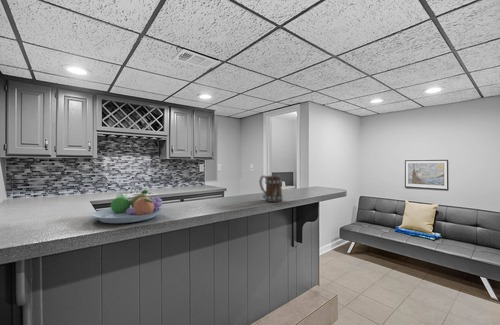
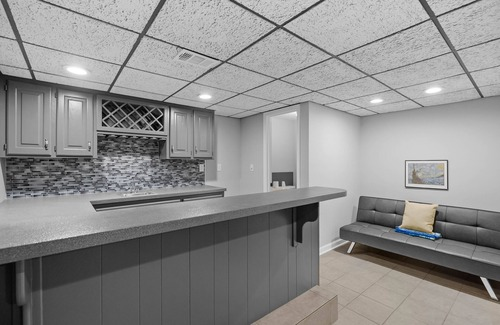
- mug (270, 187)
- fruit bowl (129, 204)
